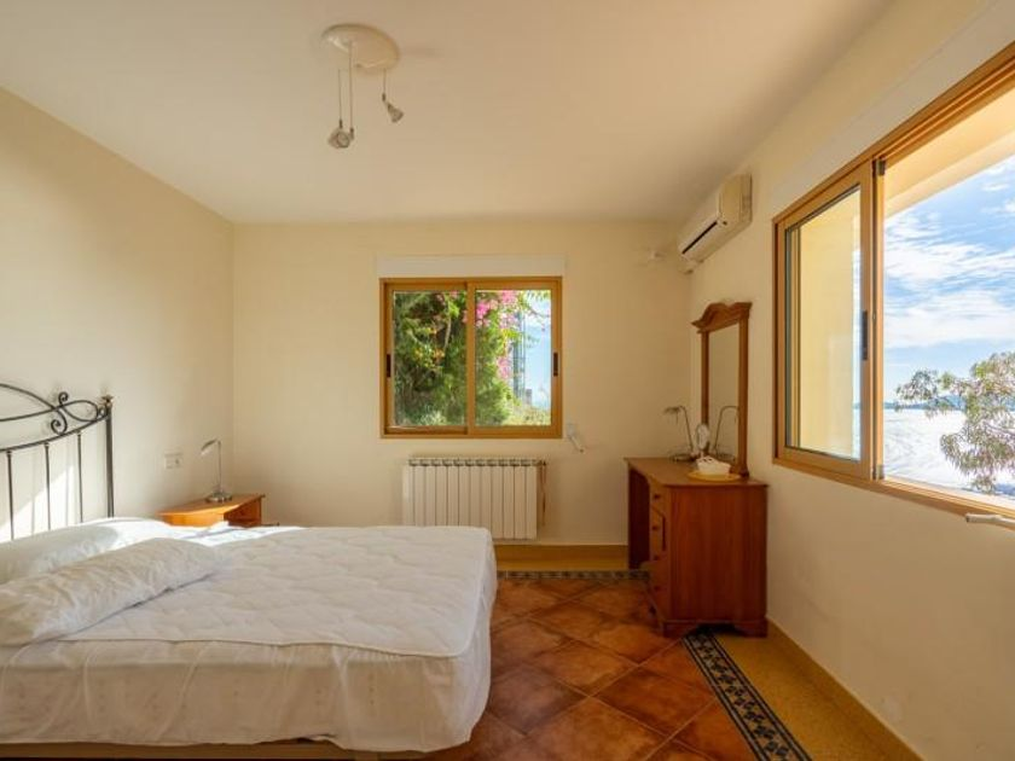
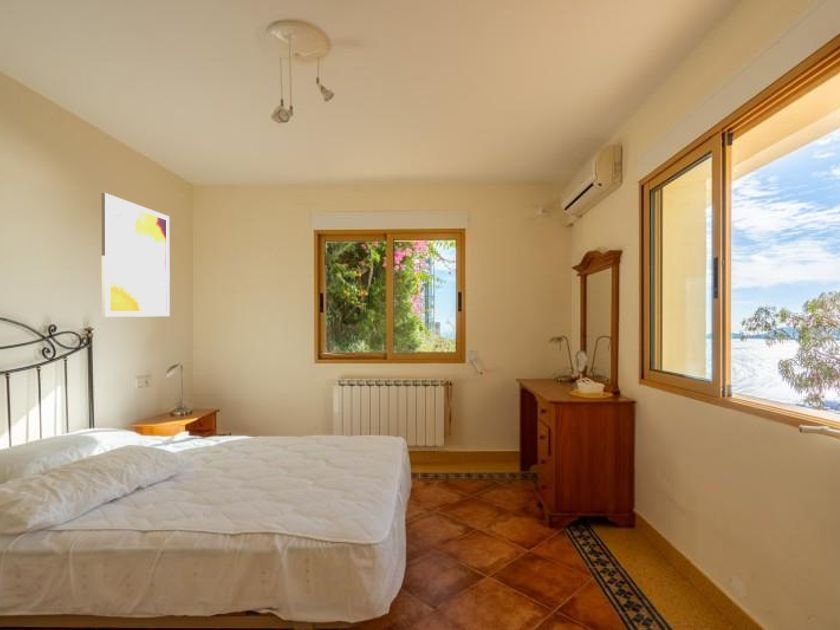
+ wall art (139, 261)
